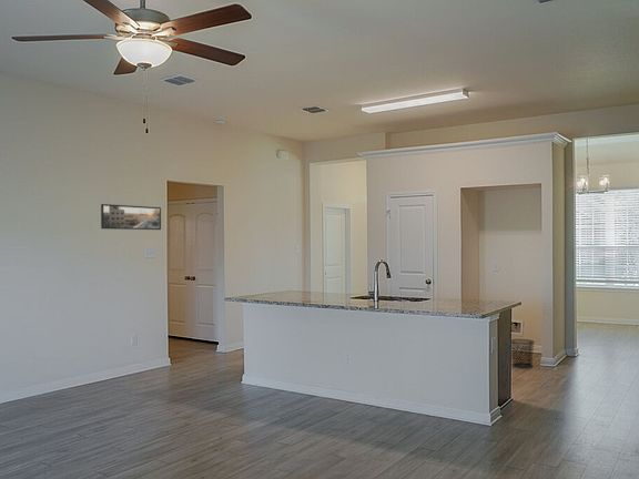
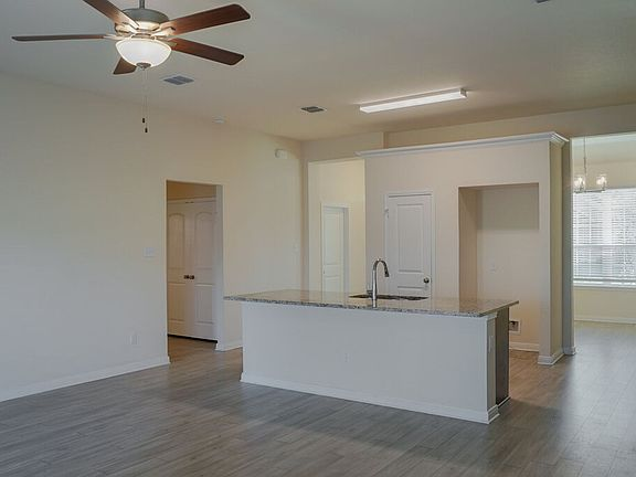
- waste bin (521, 353)
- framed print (132, 217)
